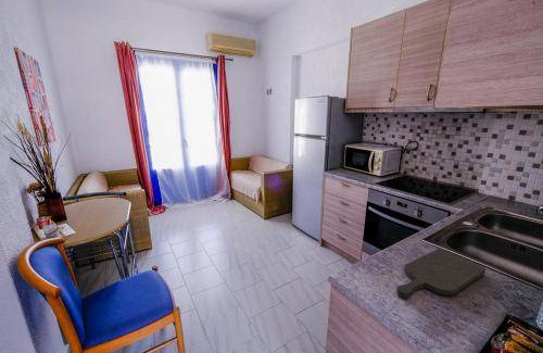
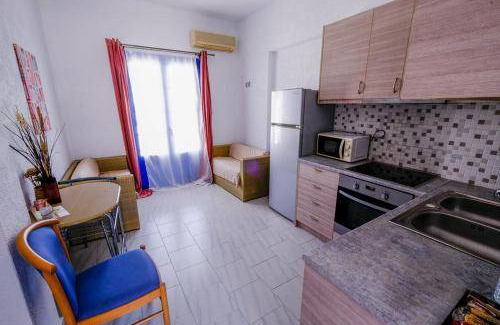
- cutting board (433, 275)
